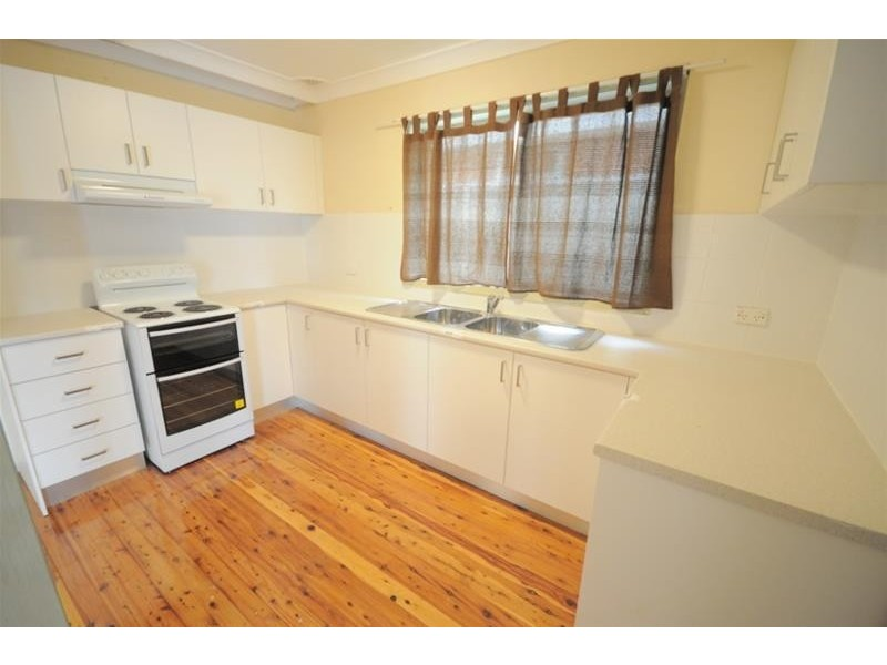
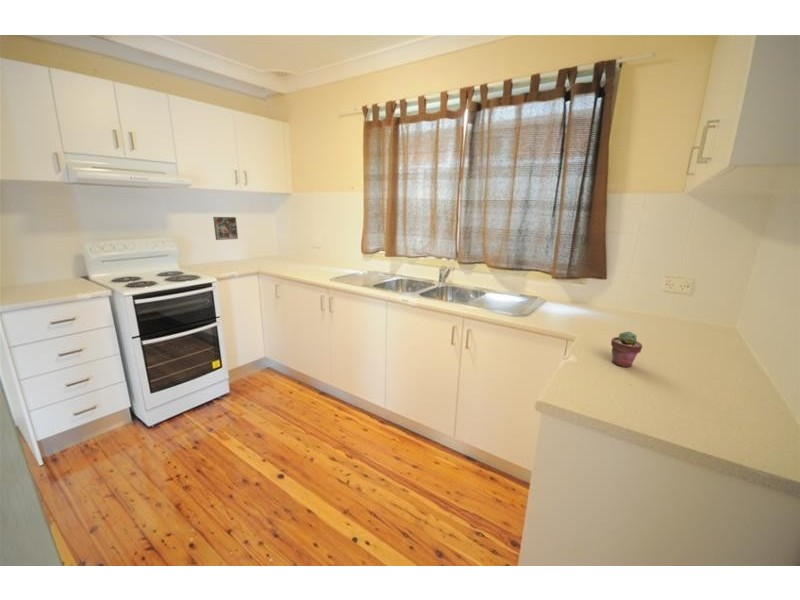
+ potted succulent (625, 348)
+ decorative tile (226, 228)
